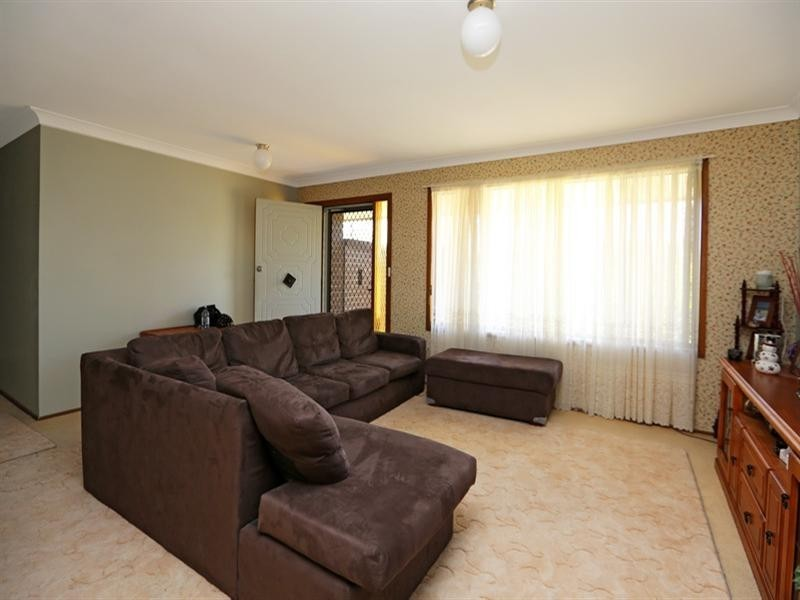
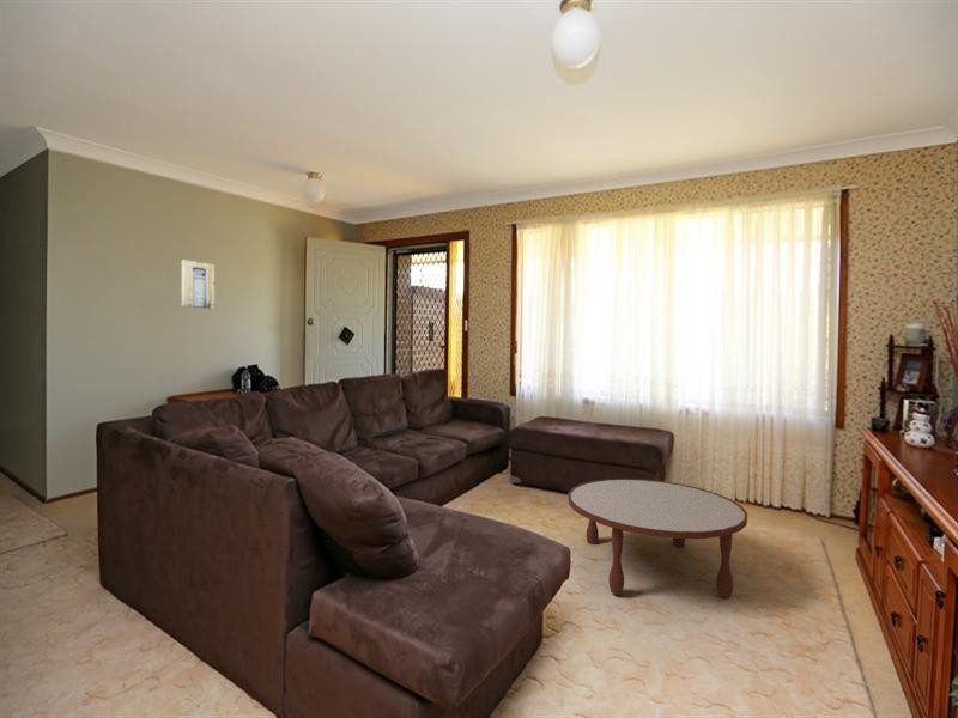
+ coffee table (651, 534)
+ wall art (198, 285)
